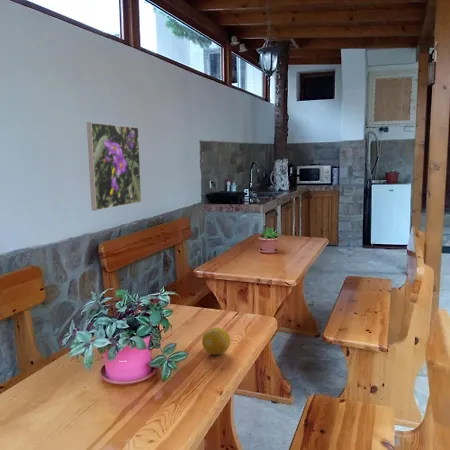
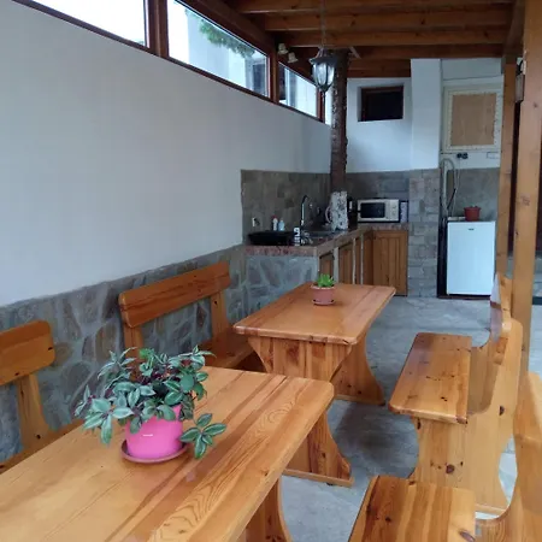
- fruit (216, 341)
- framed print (116, 166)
